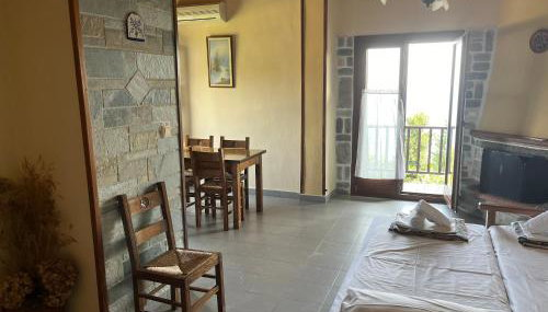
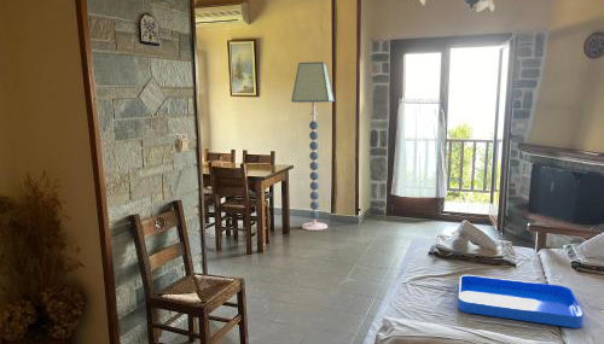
+ serving tray (515, 298)
+ floor lamp (313, 146)
